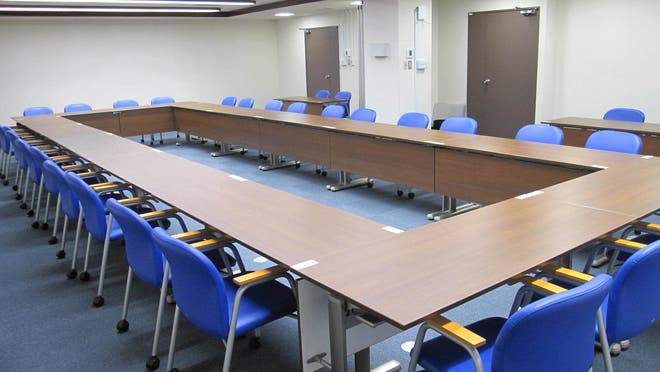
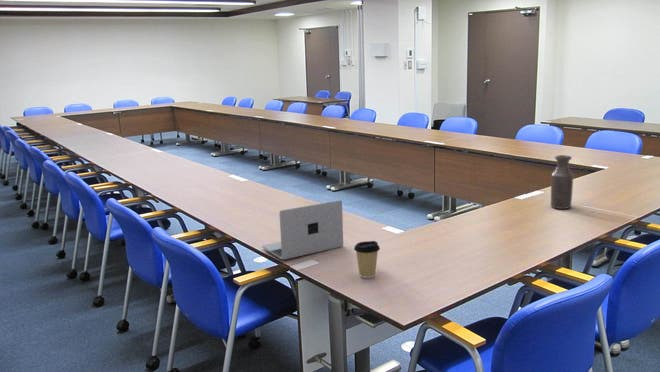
+ coffee cup (367, 259)
+ laptop (301, 224)
+ bottle (561, 181)
